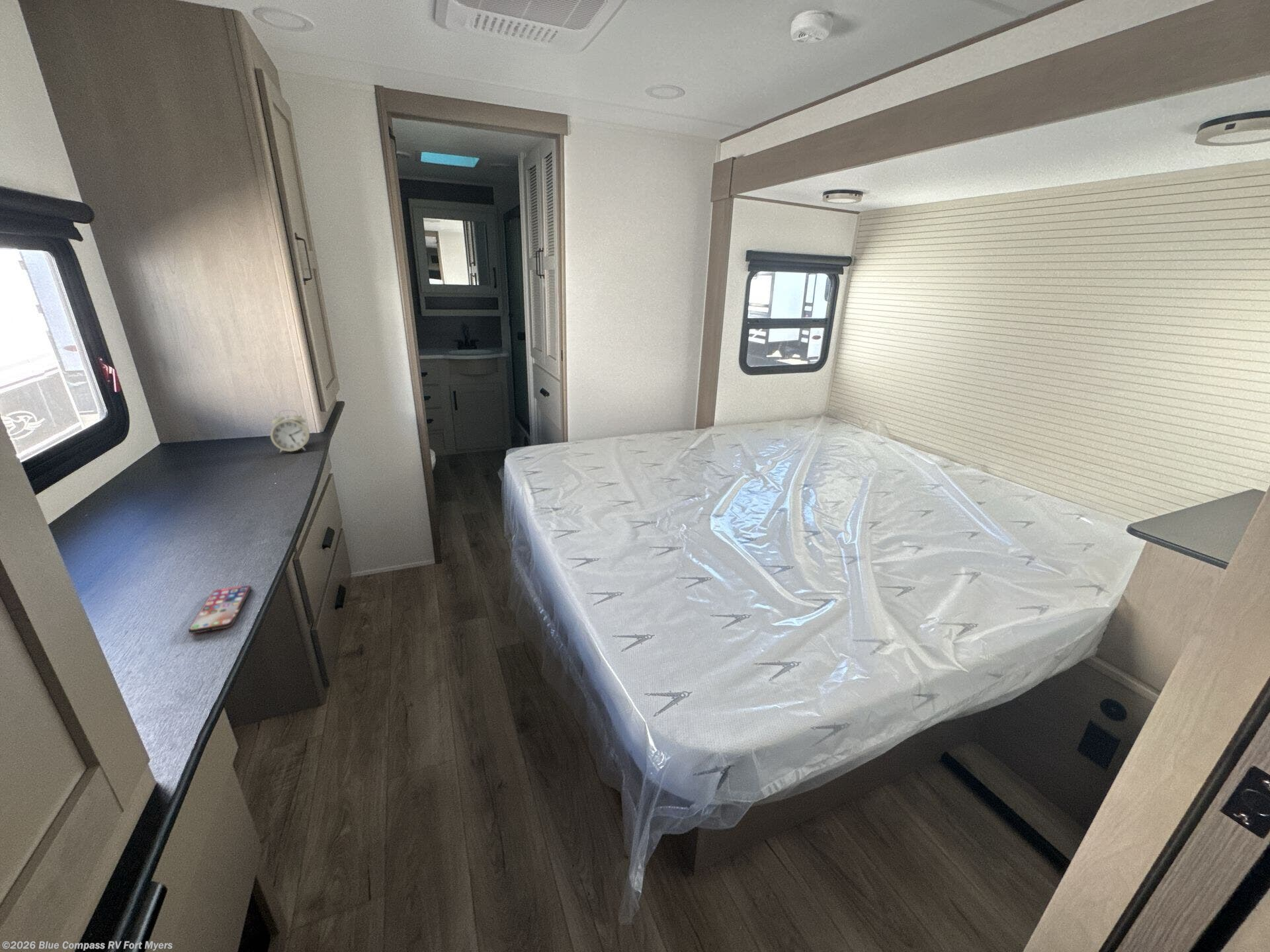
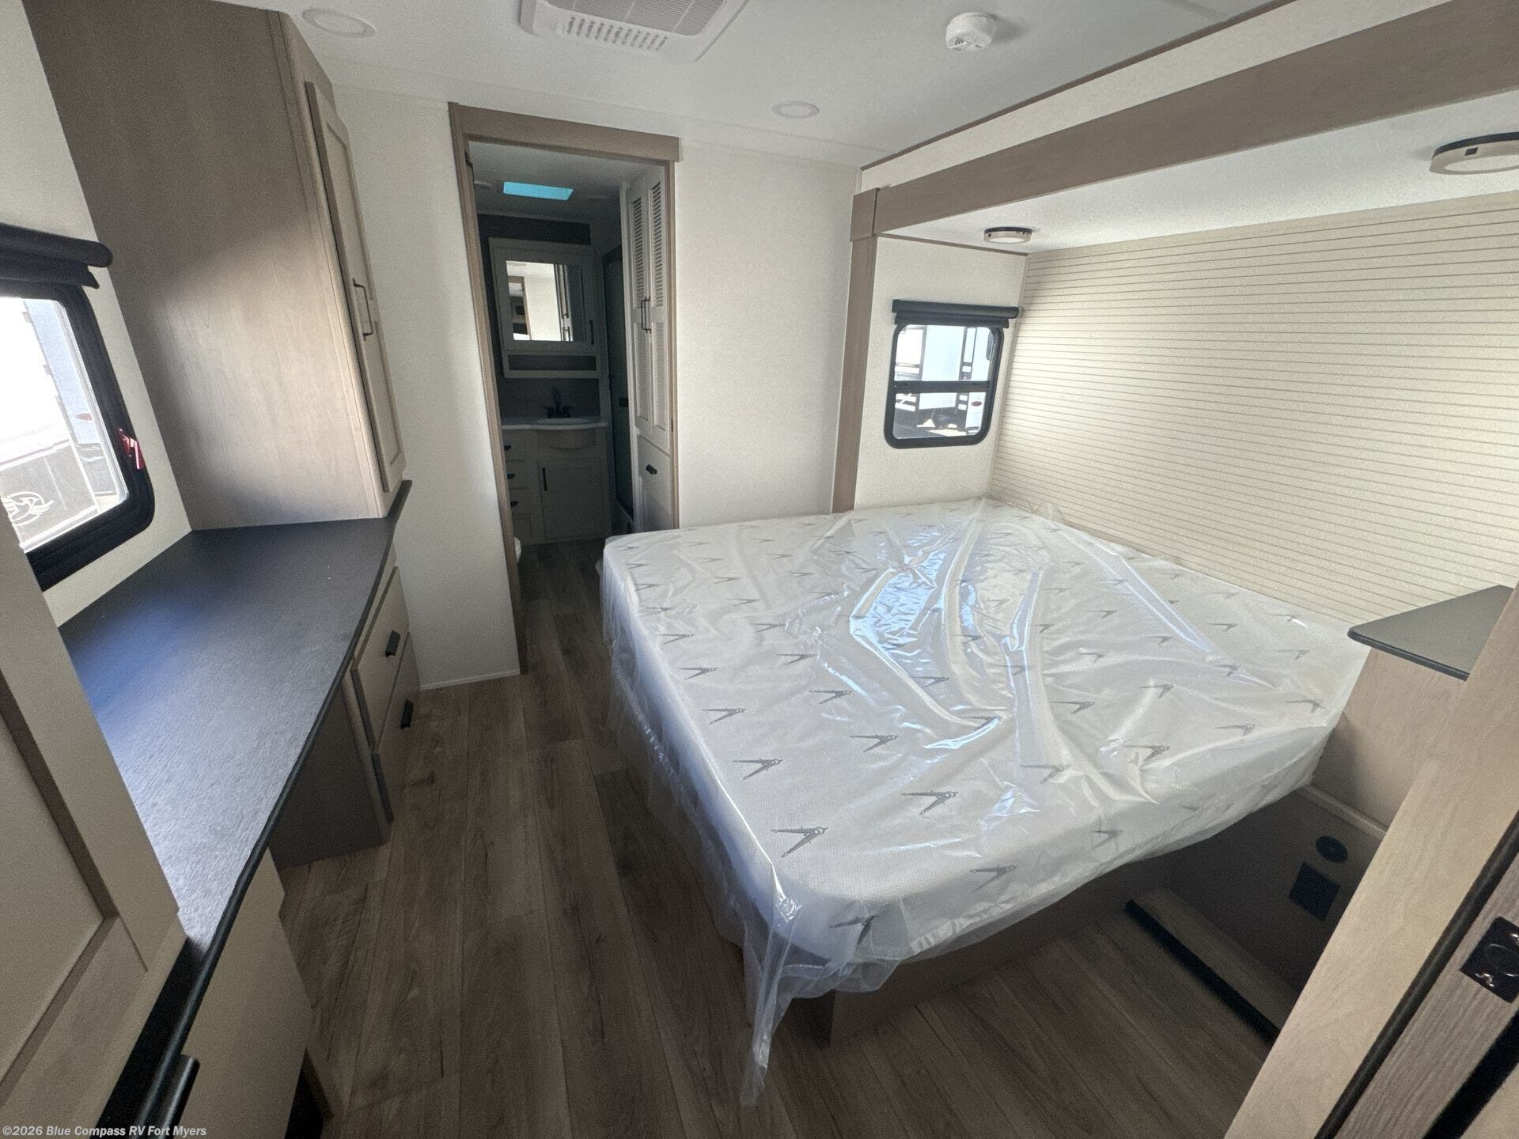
- smartphone (222, 608)
- alarm clock (290, 430)
